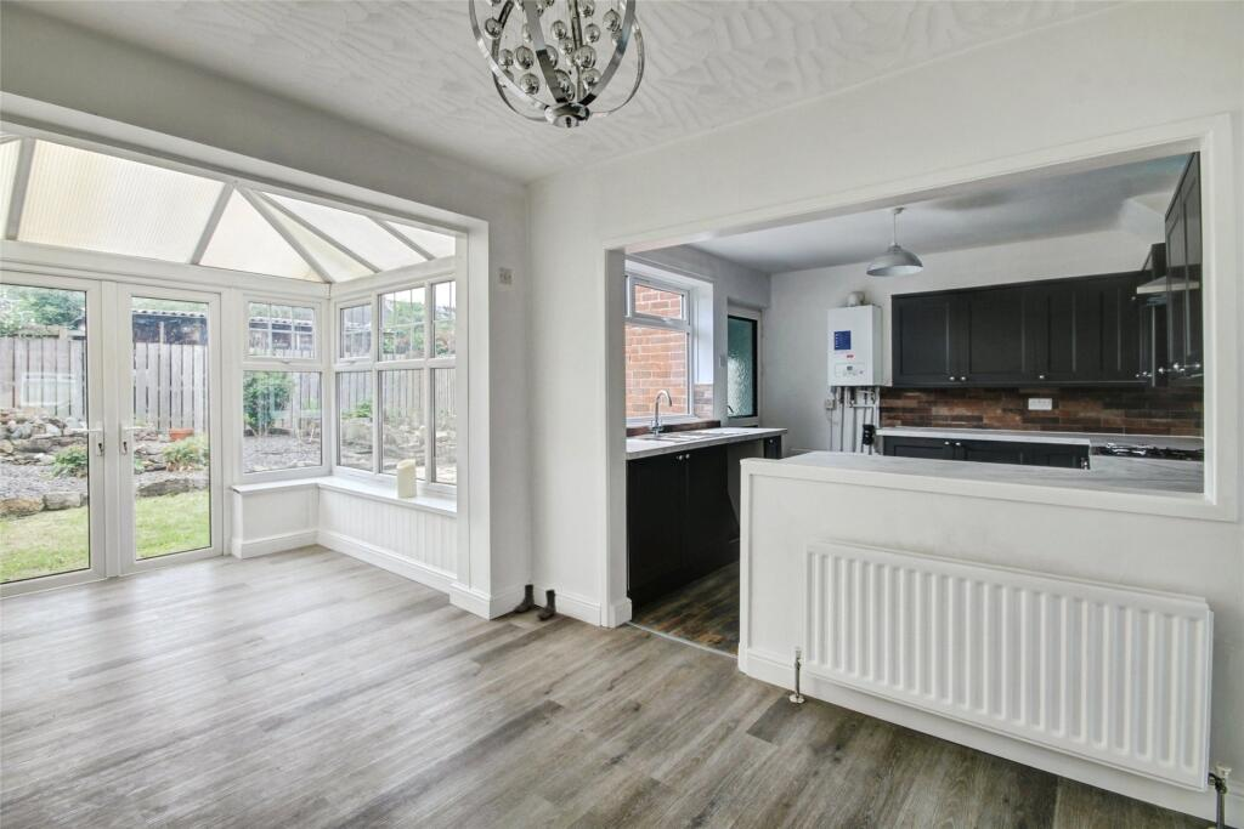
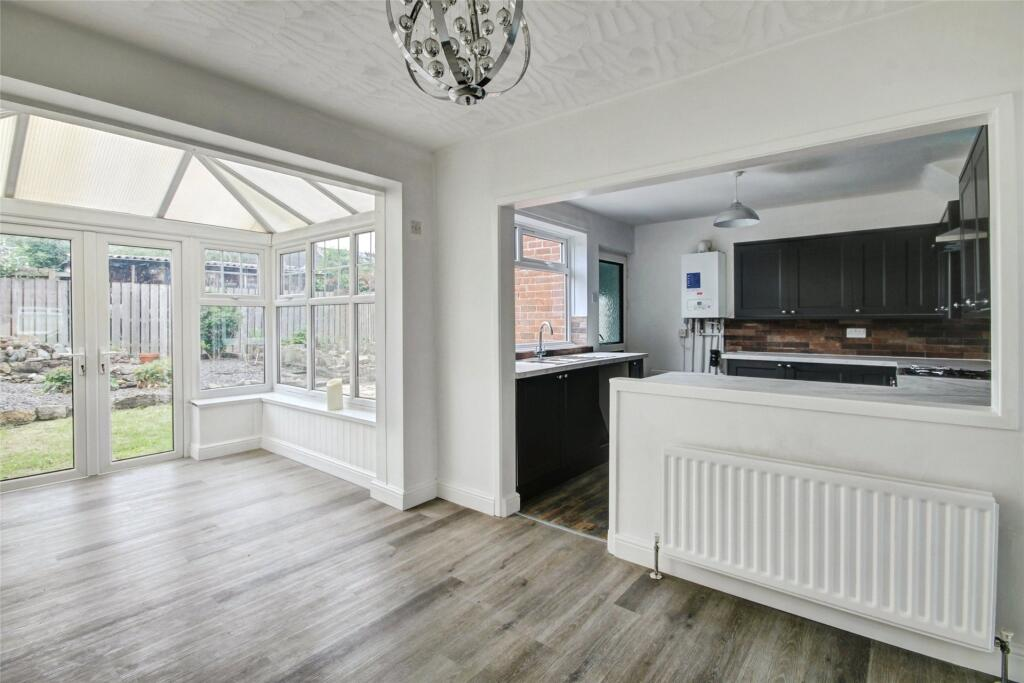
- boots (533, 601)
